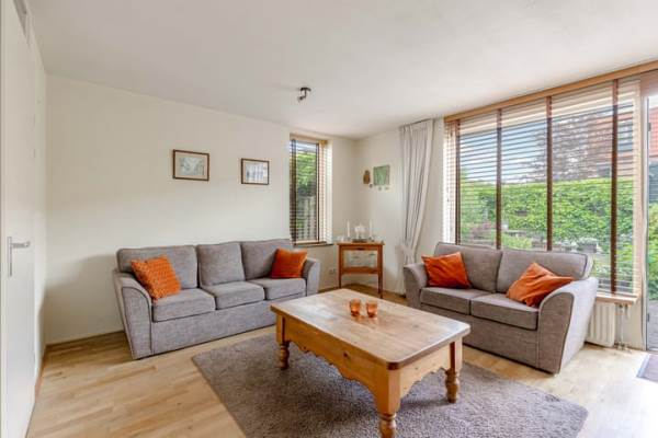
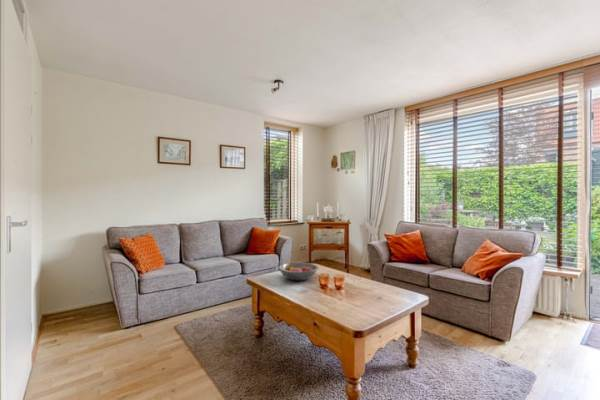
+ fruit bowl (298, 270)
